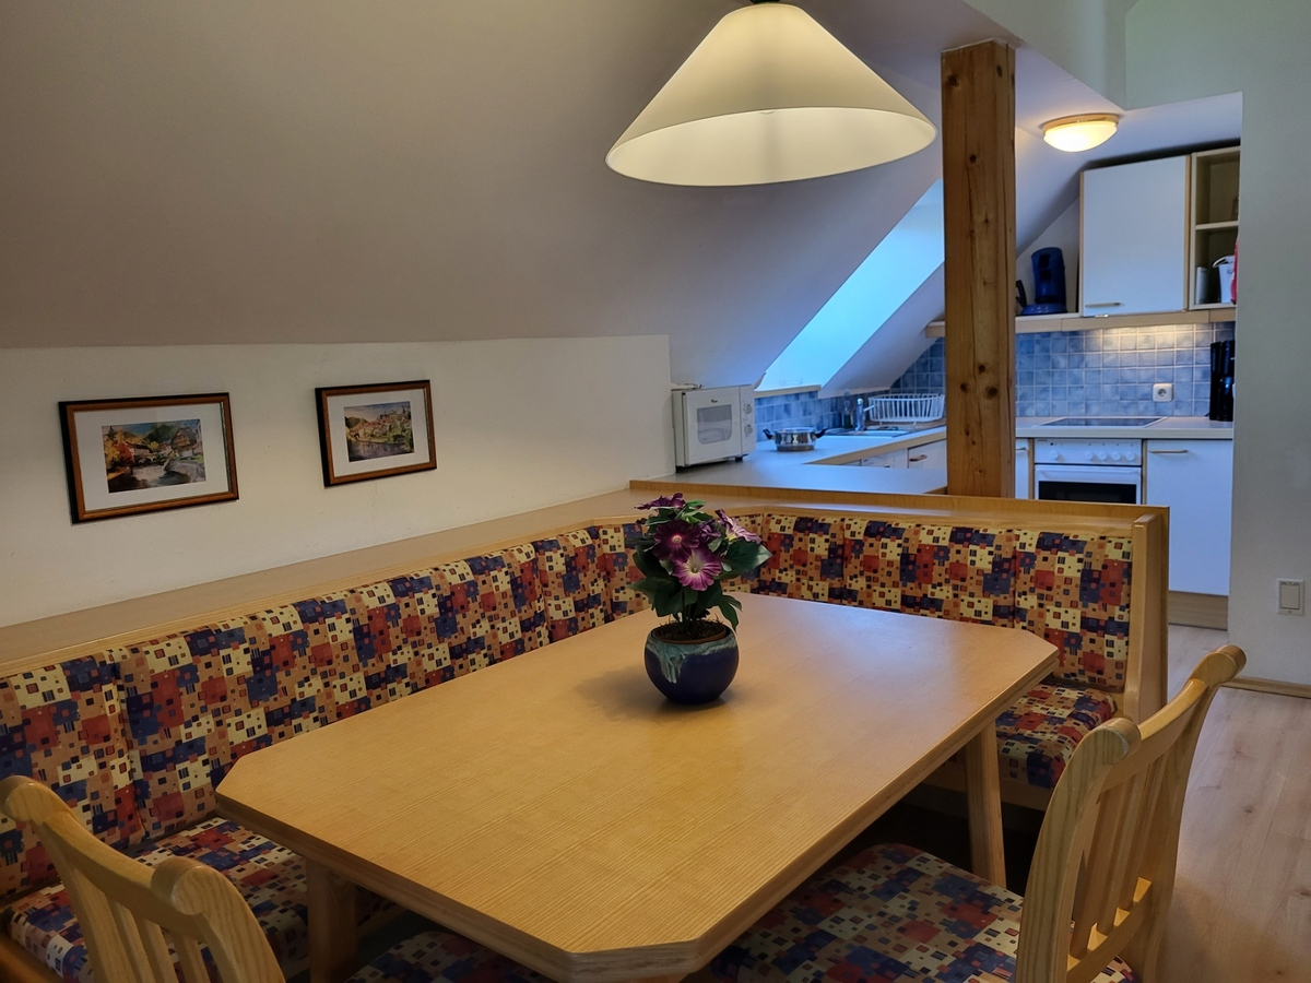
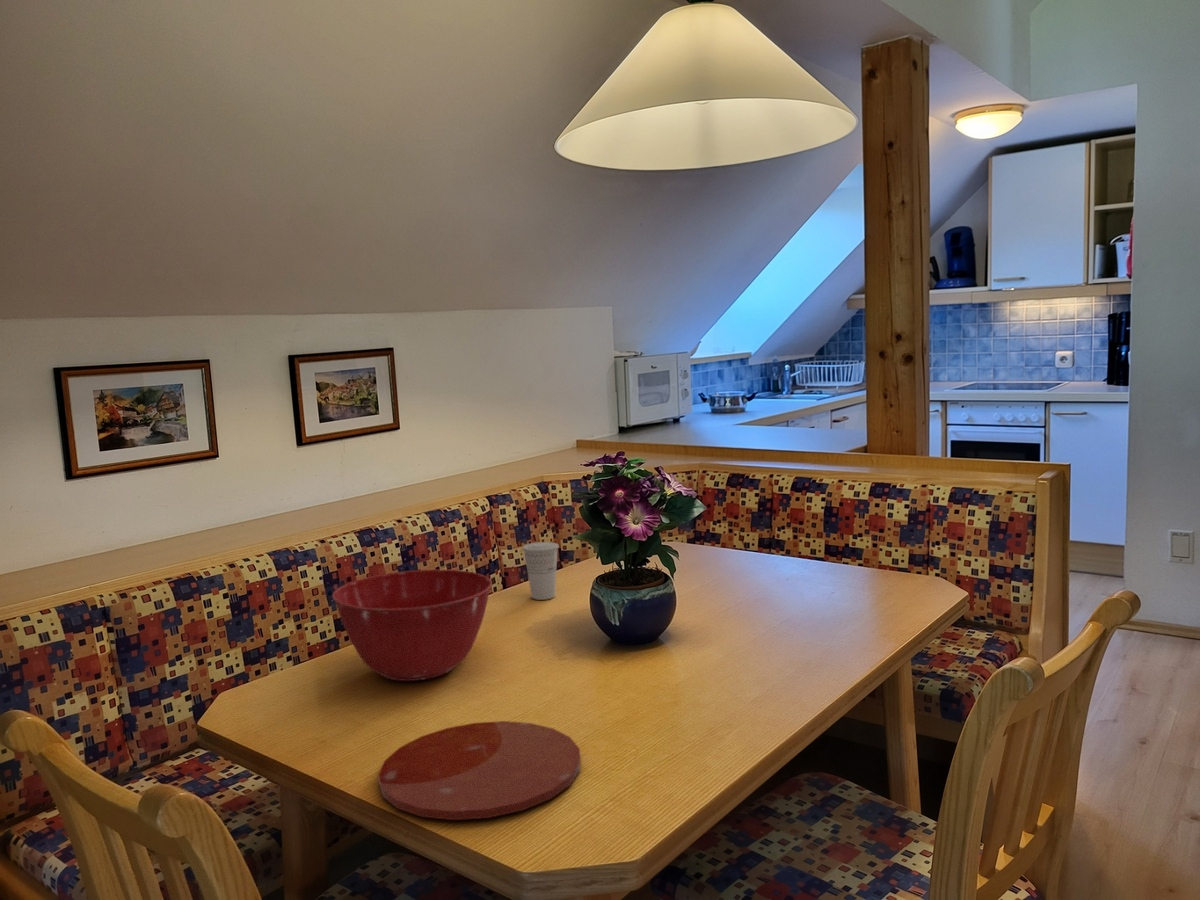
+ cup (541, 570)
+ mixing bowl (416, 627)
+ plate (481, 765)
